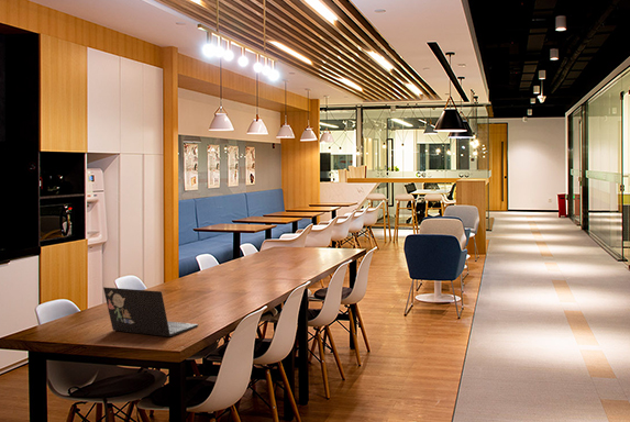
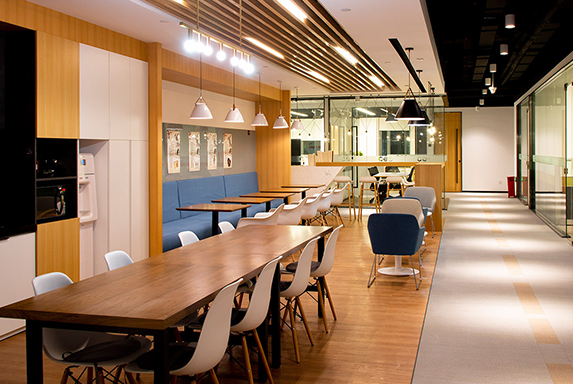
- laptop (152, 307)
